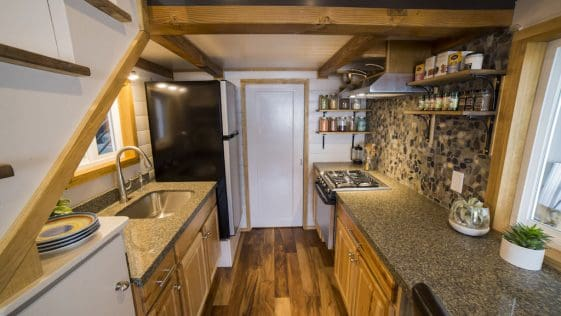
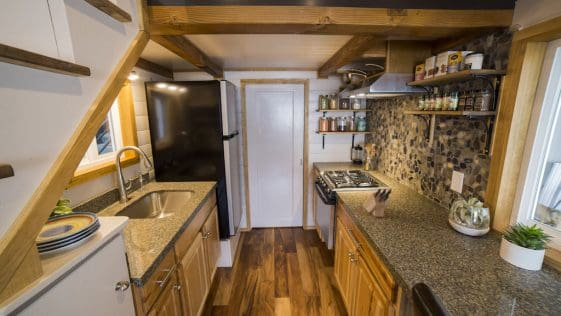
+ knife block (376, 198)
